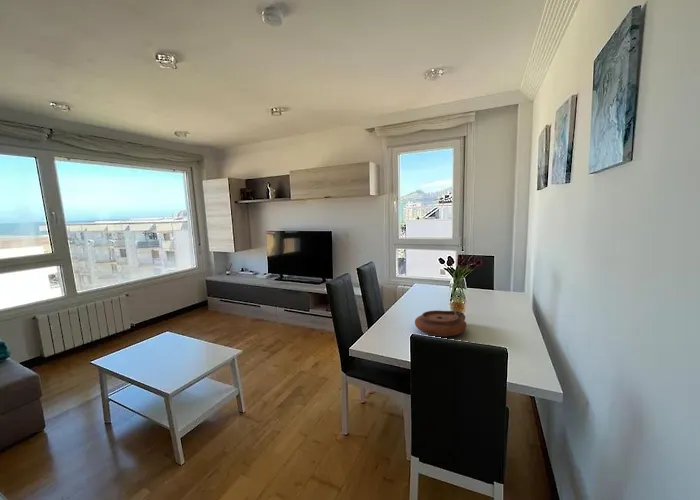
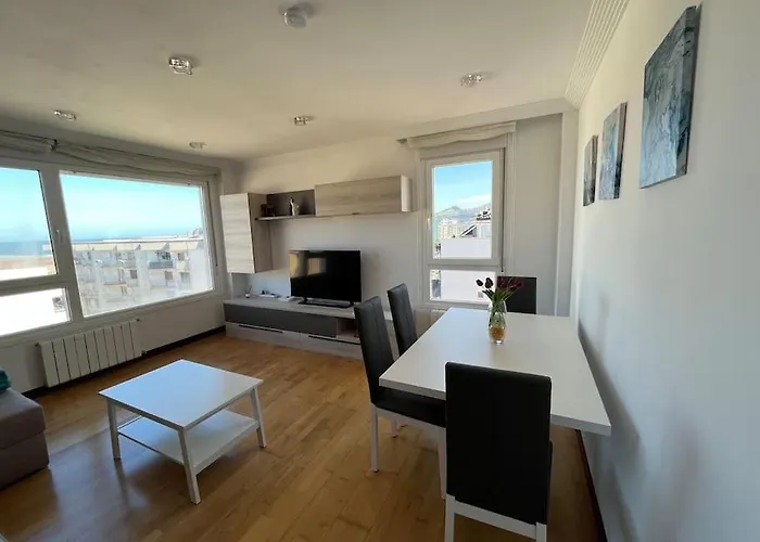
- plate (443, 323)
